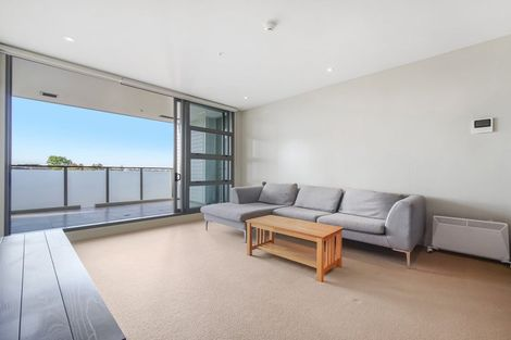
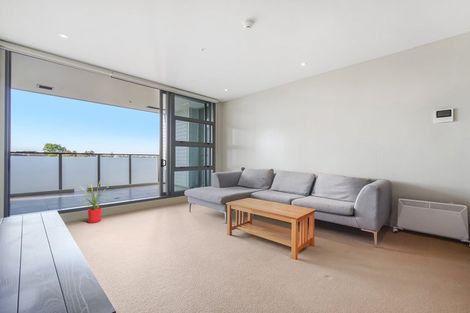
+ house plant (94, 200)
